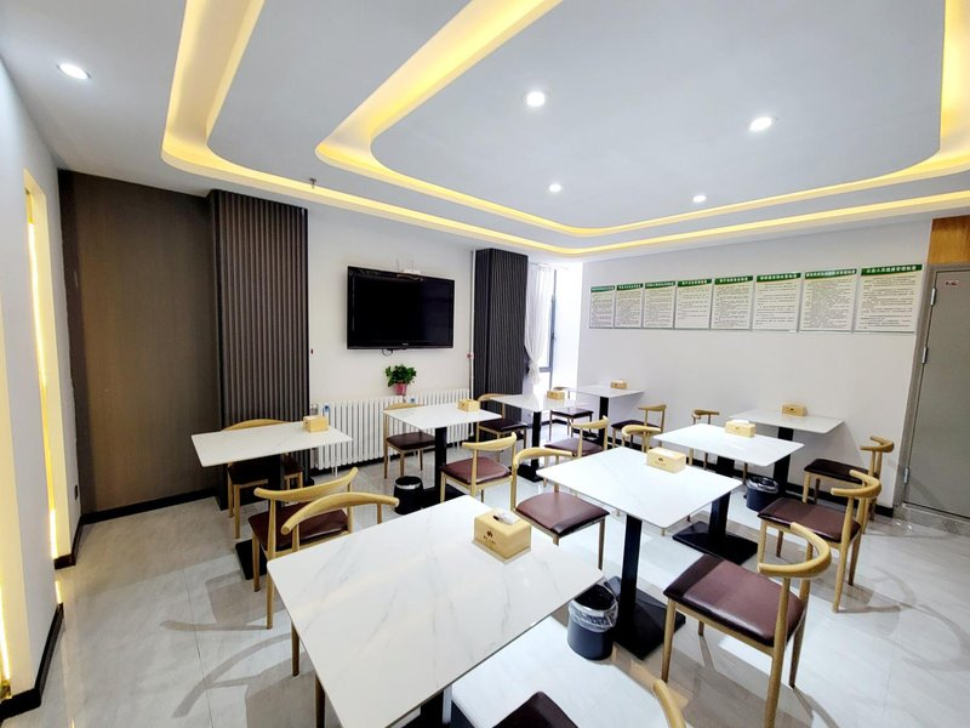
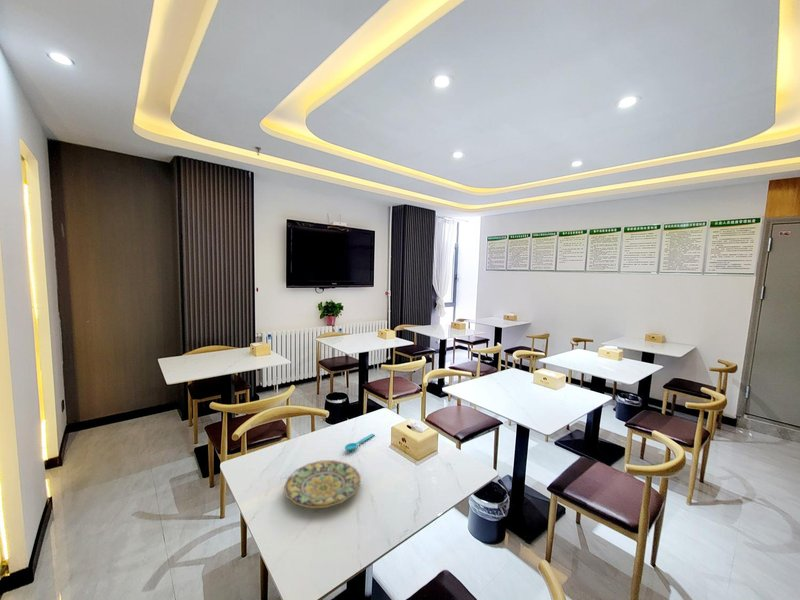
+ spoon (360, 441)
+ plate (323, 484)
